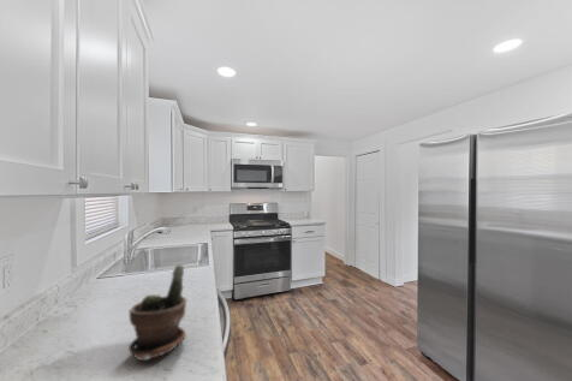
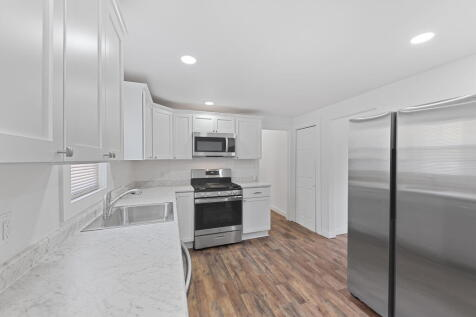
- potted plant (159, 308)
